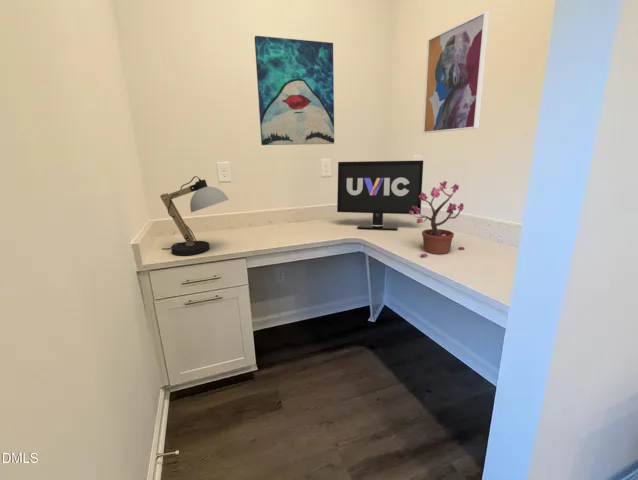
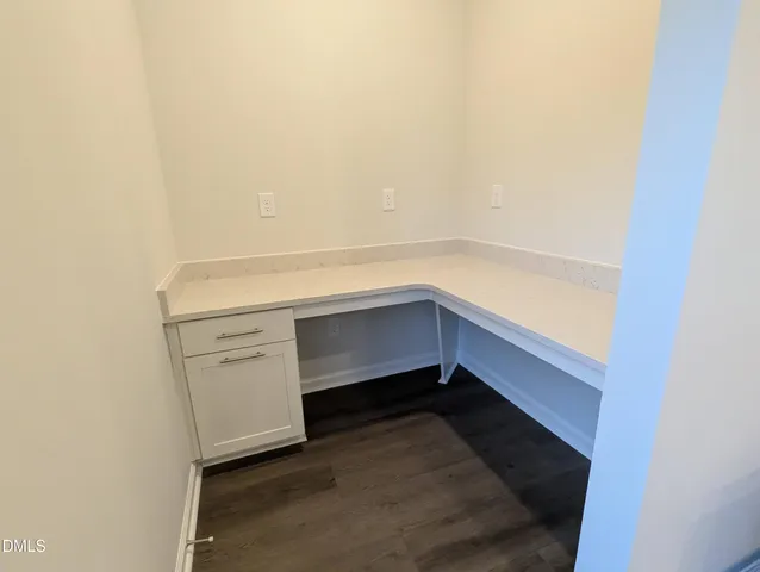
- desk lamp (192, 211)
- monitor (378, 194)
- wall art (451, 80)
- potted plant (436, 215)
- wall art (297, 94)
